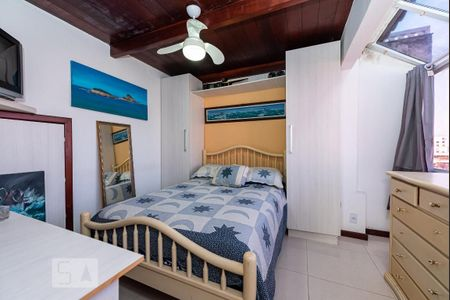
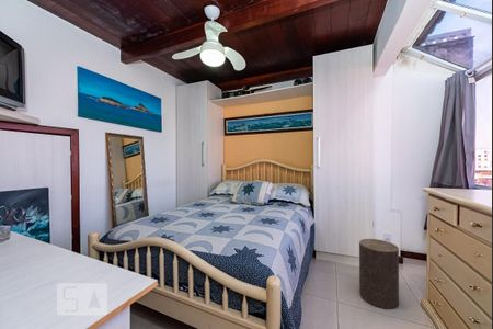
+ stool (378, 271)
